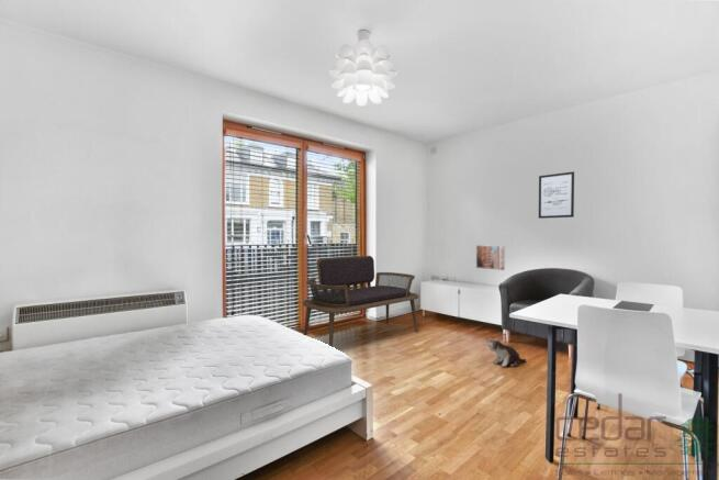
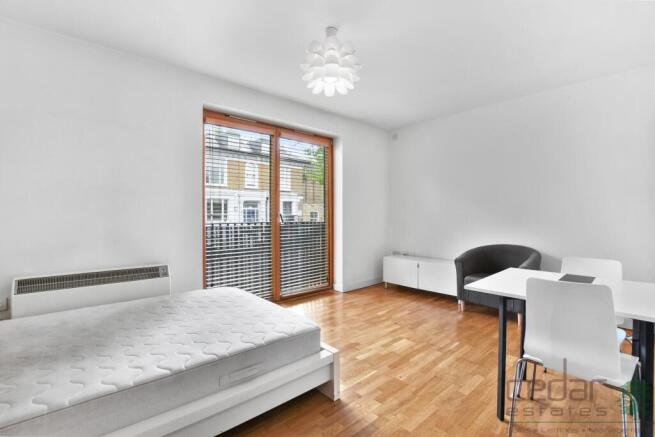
- bench (363, 298)
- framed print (490, 257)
- wall art (555, 196)
- plush toy (507, 350)
